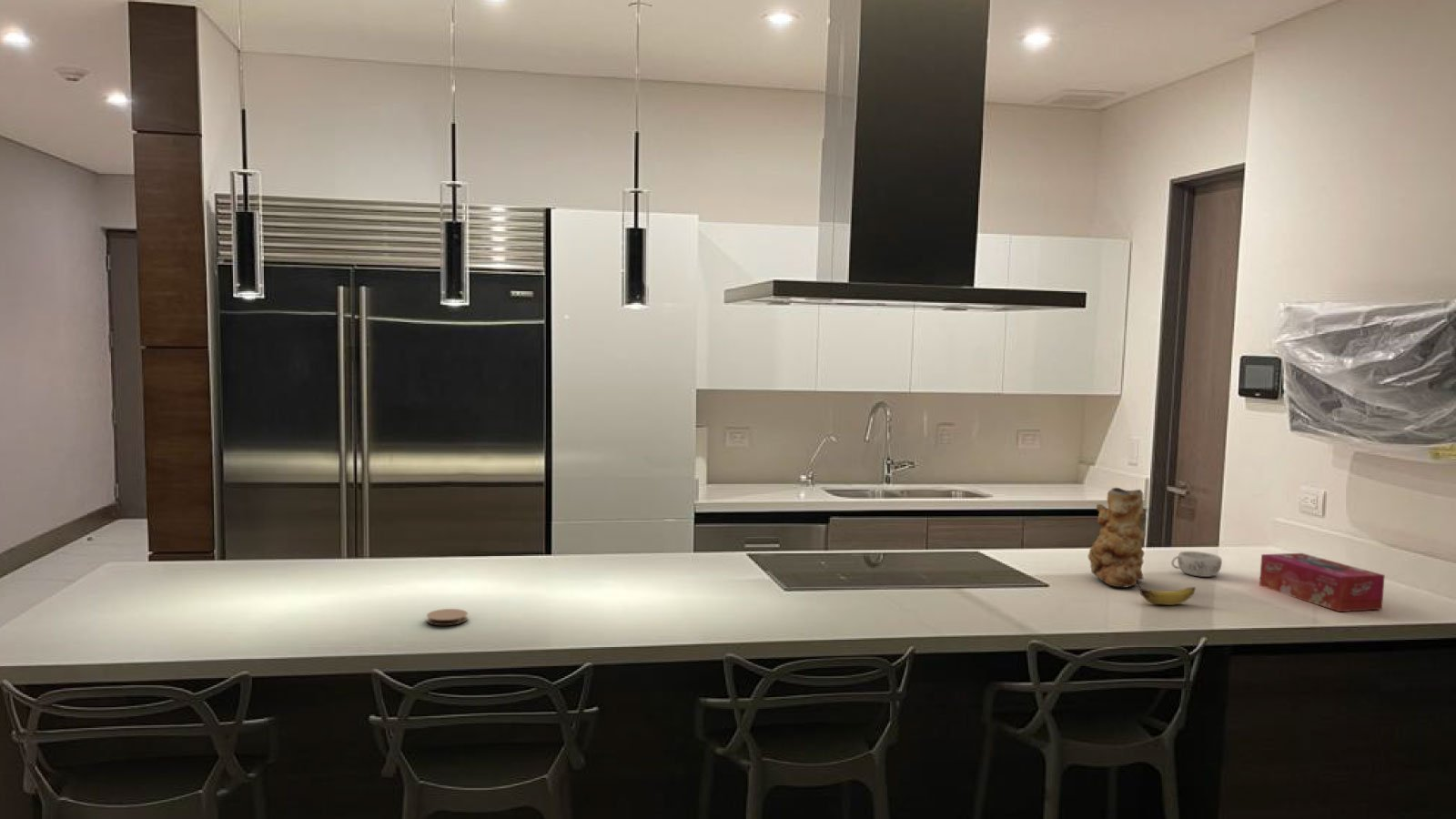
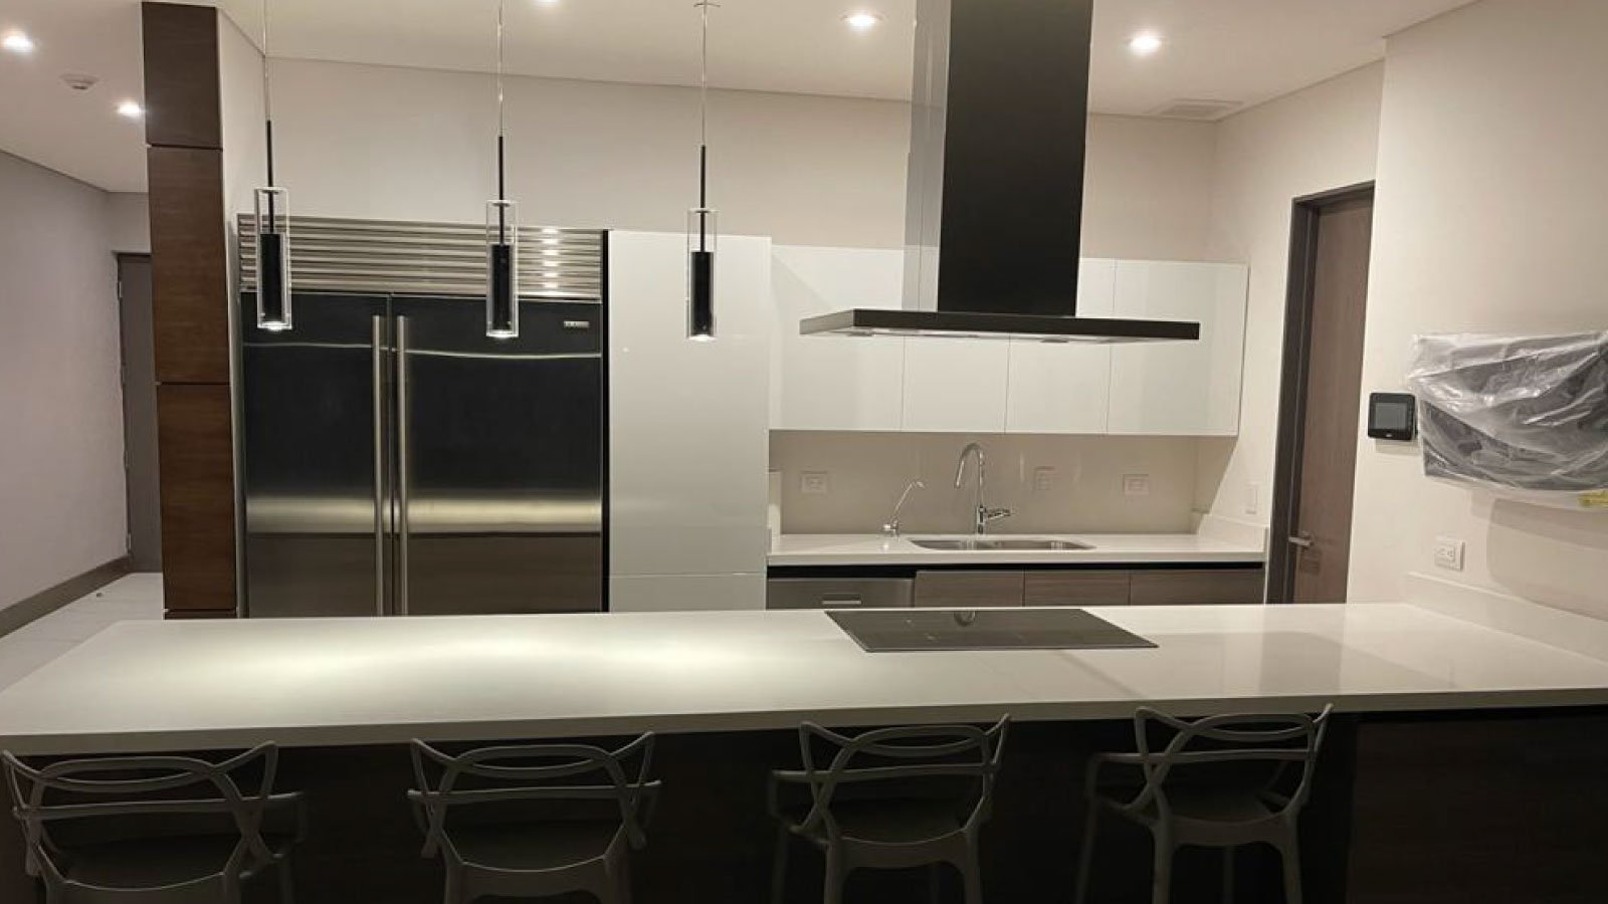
- tissue box (1319, 581)
- banana (1165, 593)
- coaster (447, 616)
- vase (1119, 533)
- decorative bowl (1196, 564)
